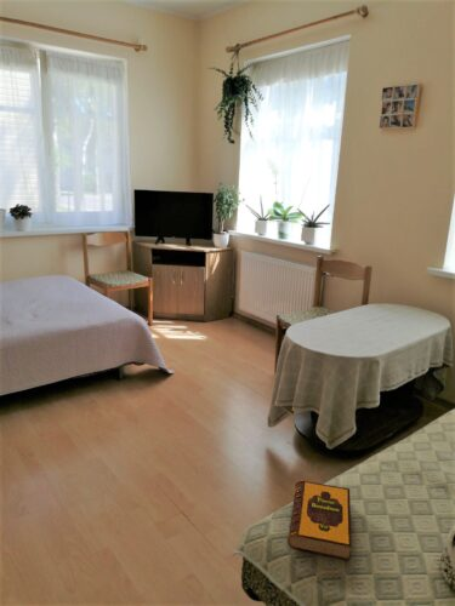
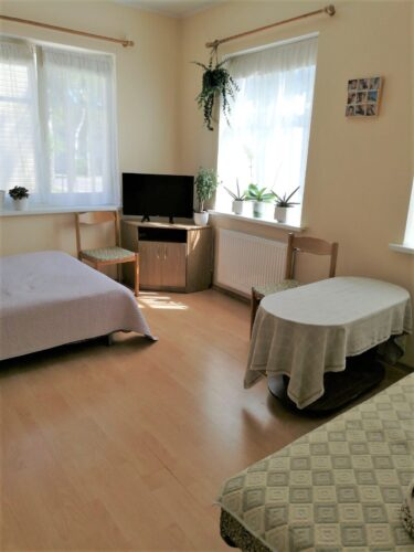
- hardback book (319, 515)
